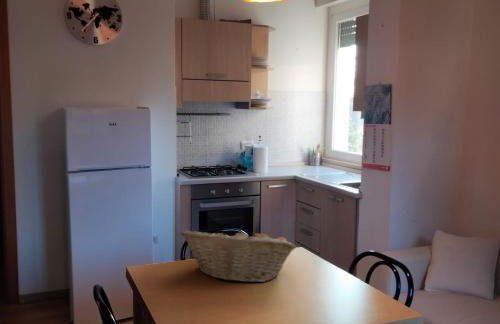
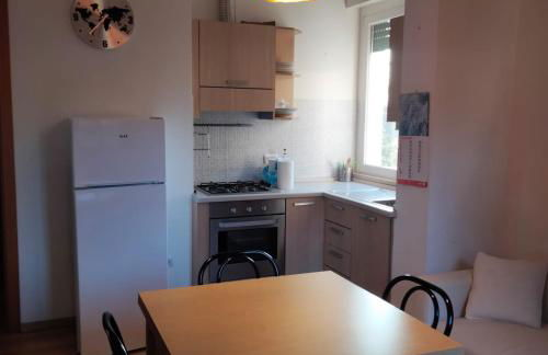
- fruit basket (237, 248)
